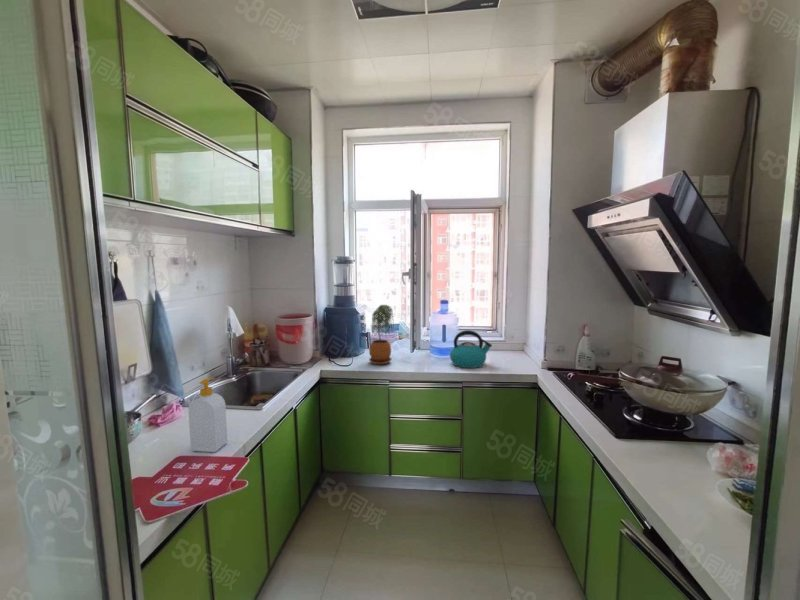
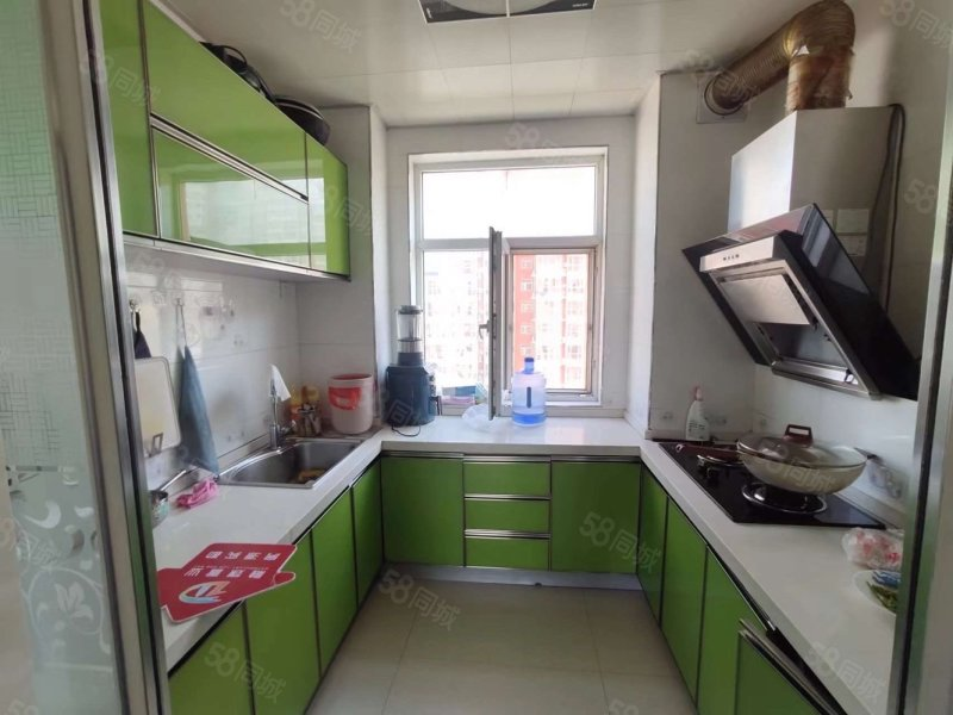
- kettle (470, 347)
- soap bottle (208, 413)
- potted plant (381, 332)
